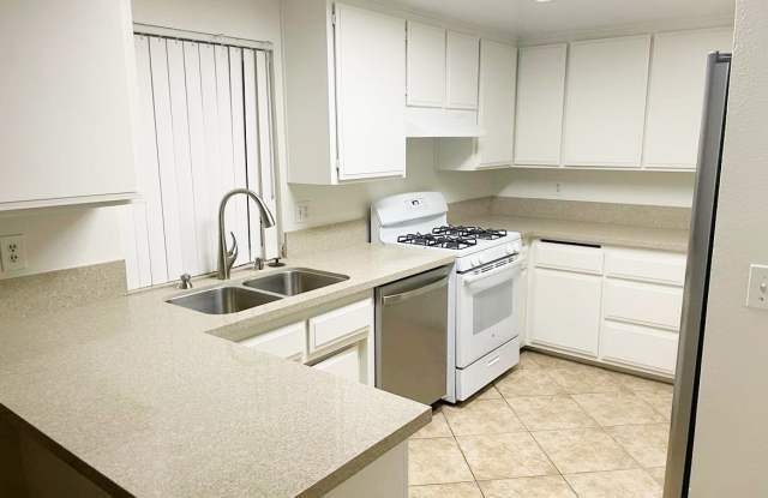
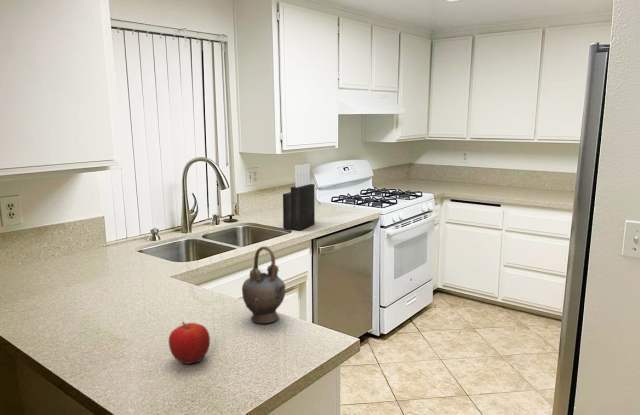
+ knife block (297, 195)
+ fruit (189, 341)
+ teapot (266, 284)
